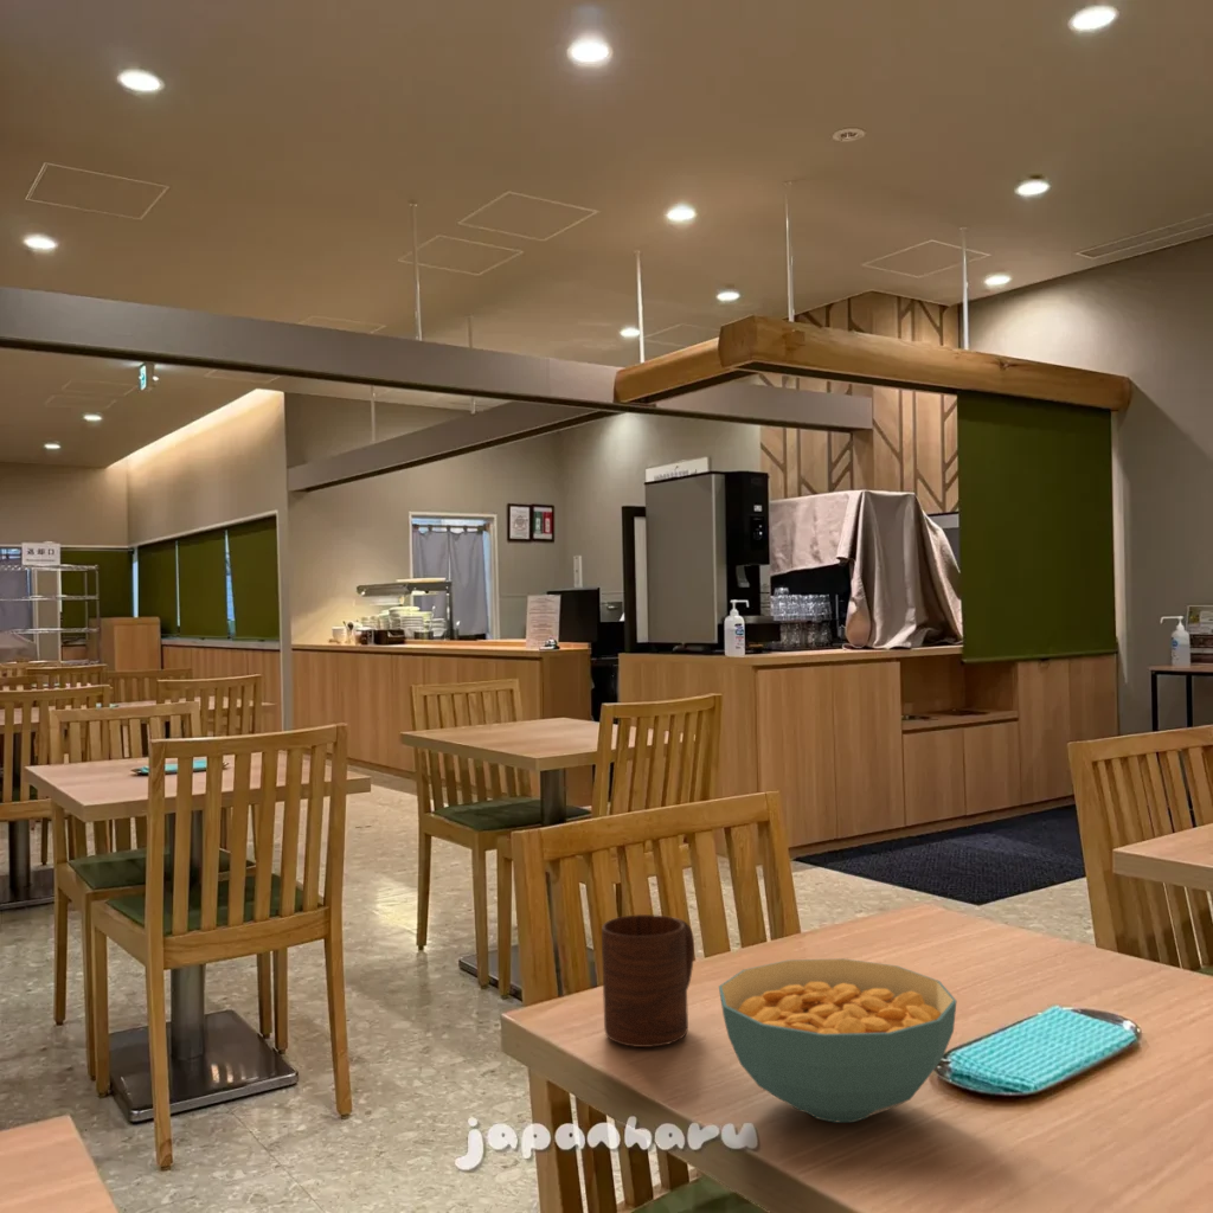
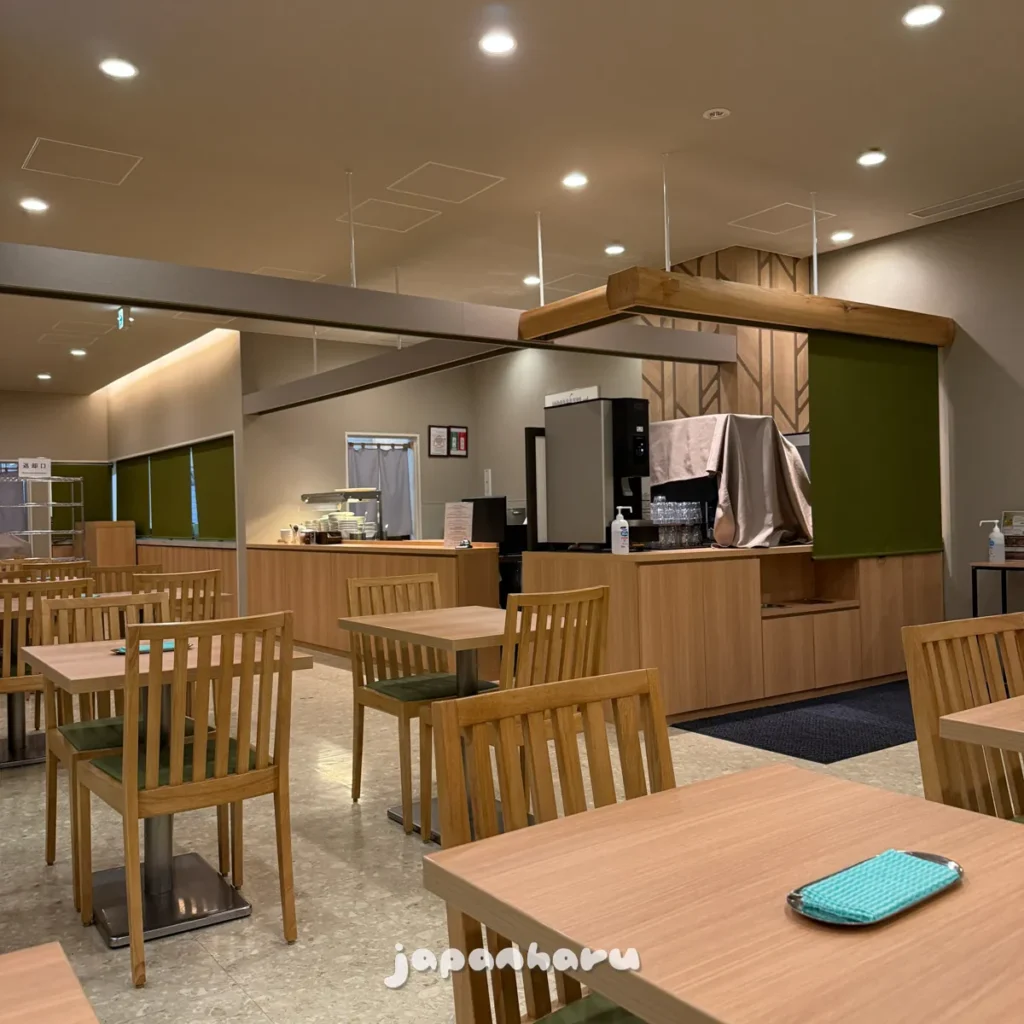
- cup (649, 975)
- cereal bowl (835, 1050)
